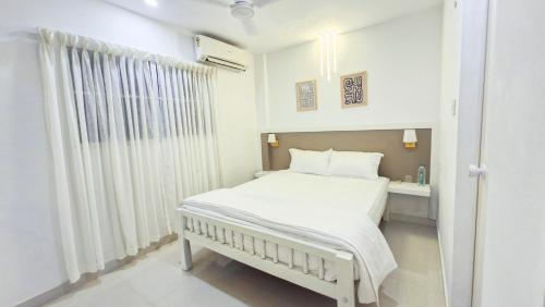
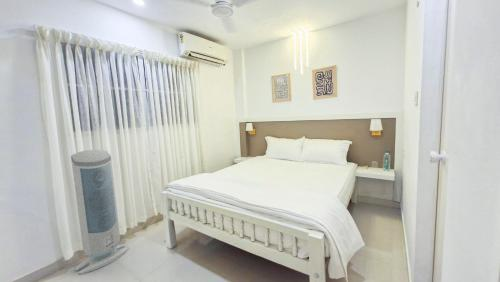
+ air purifier (97, 205)
